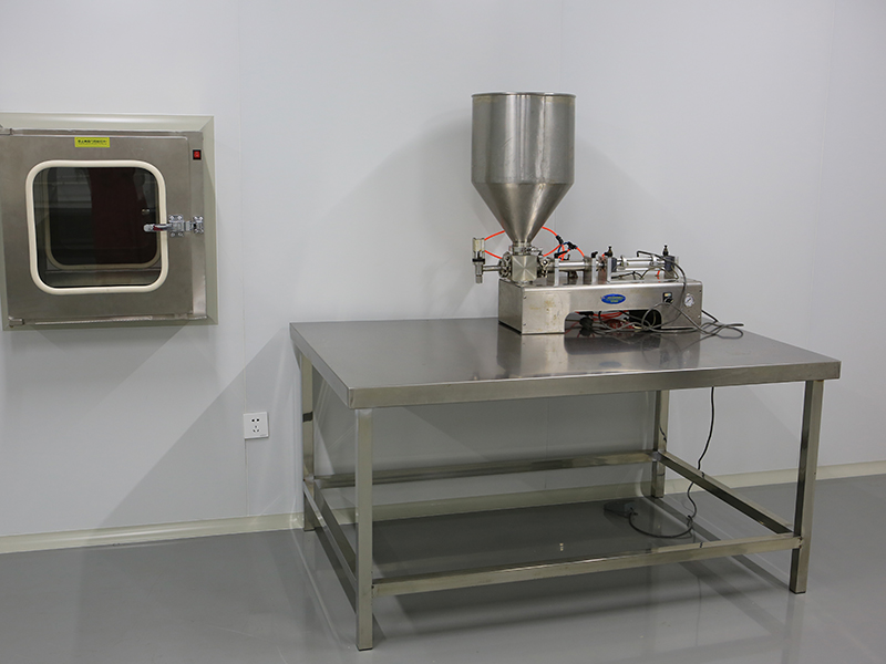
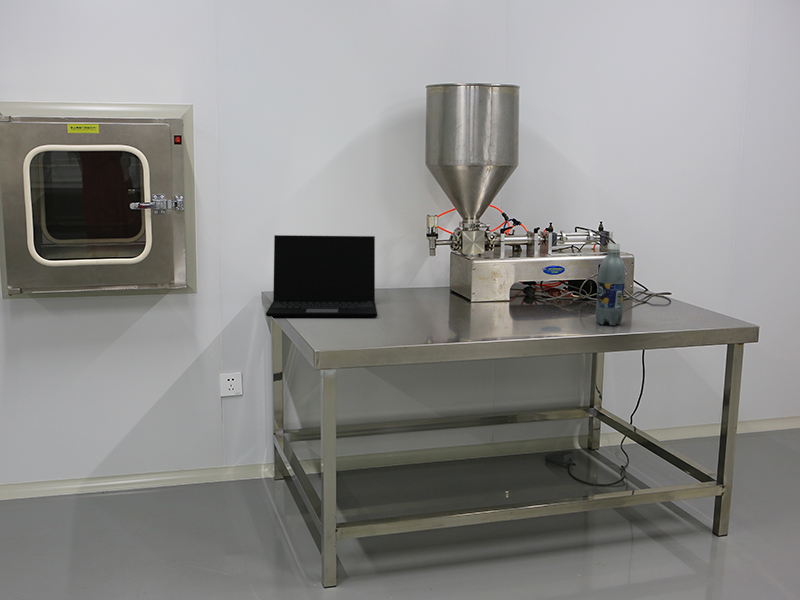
+ plastic bottle (611, 283)
+ laptop (323, 274)
